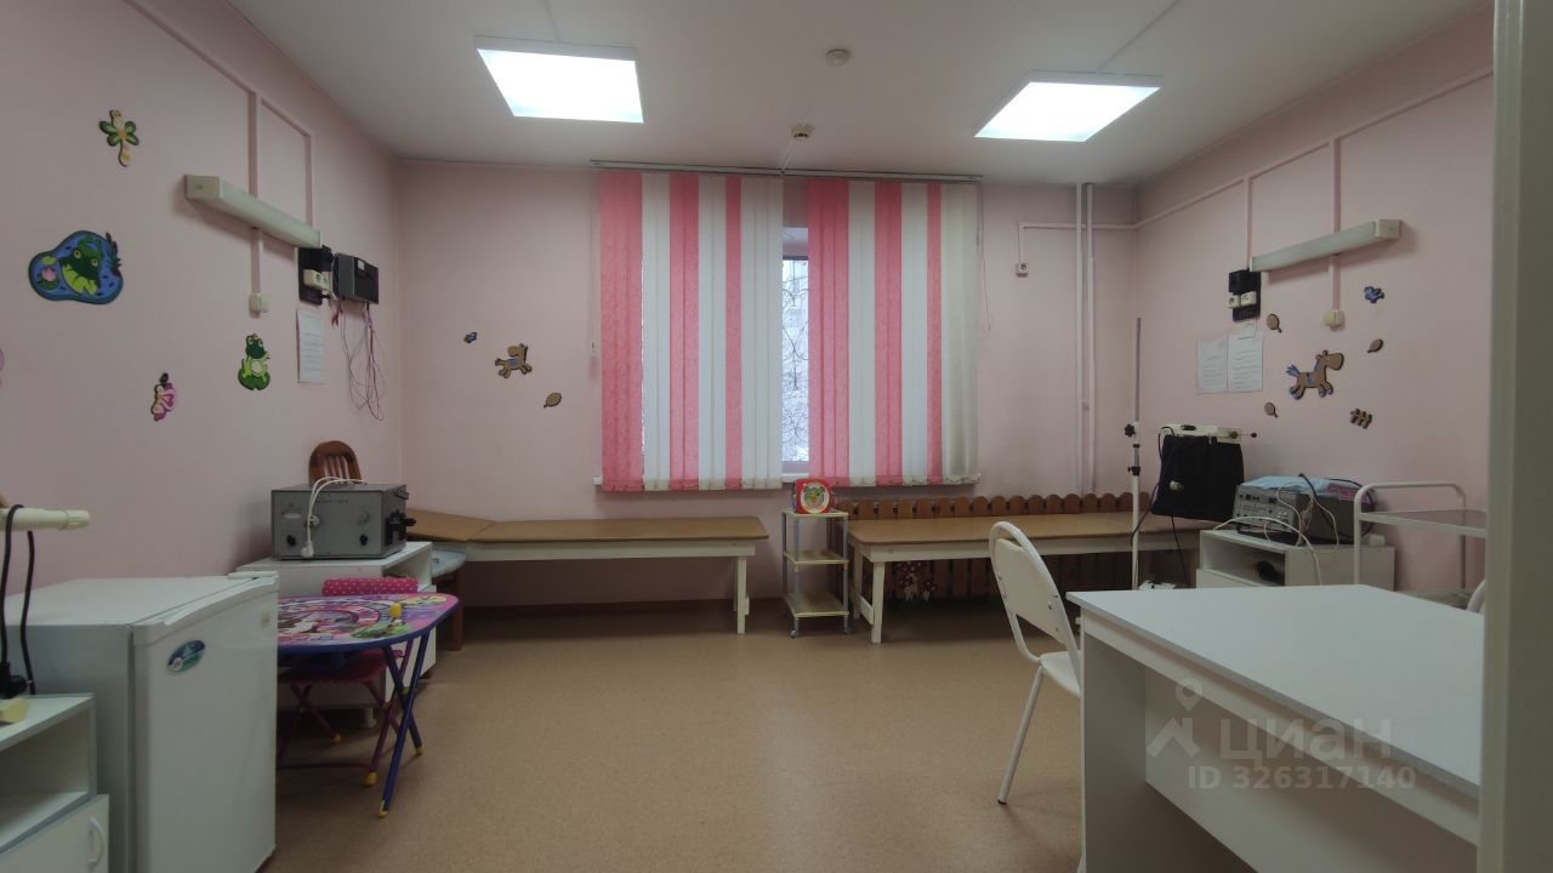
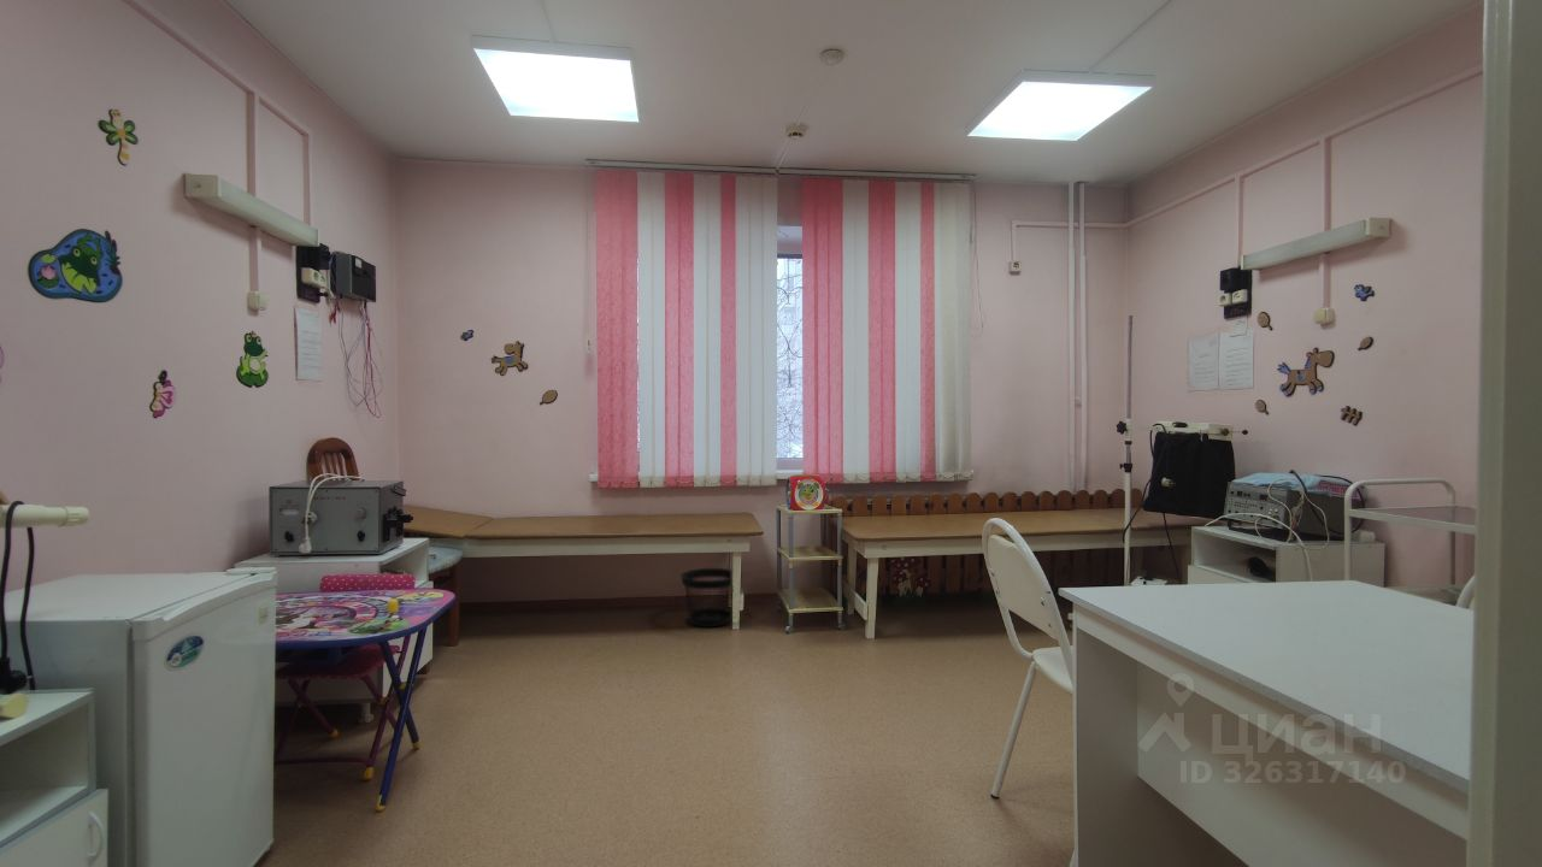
+ wastebasket (710, 597)
